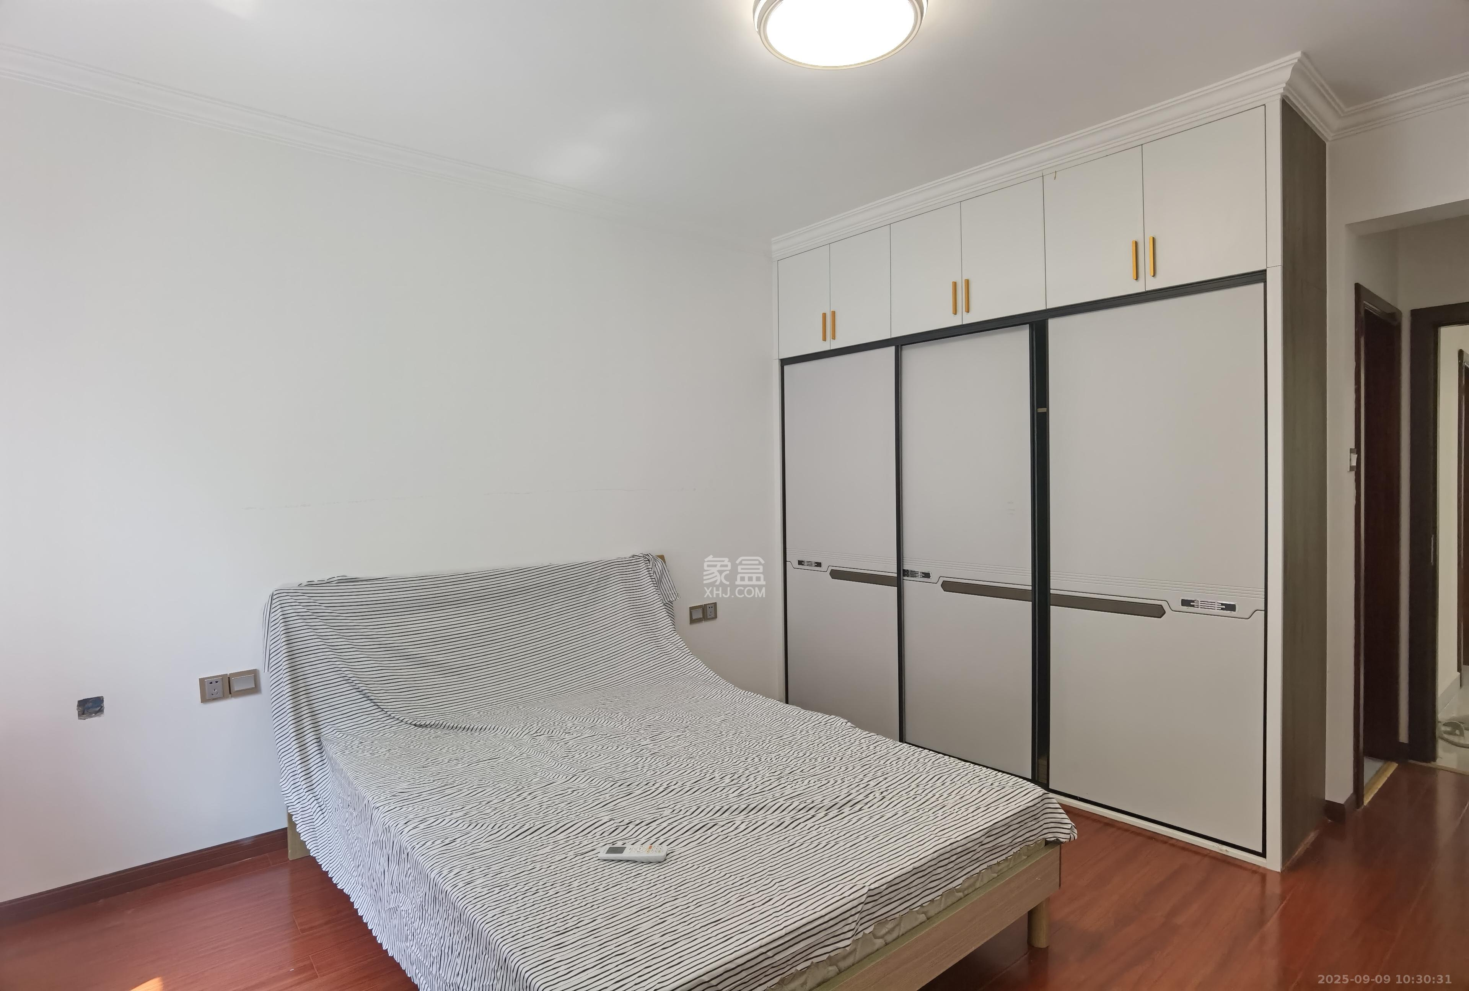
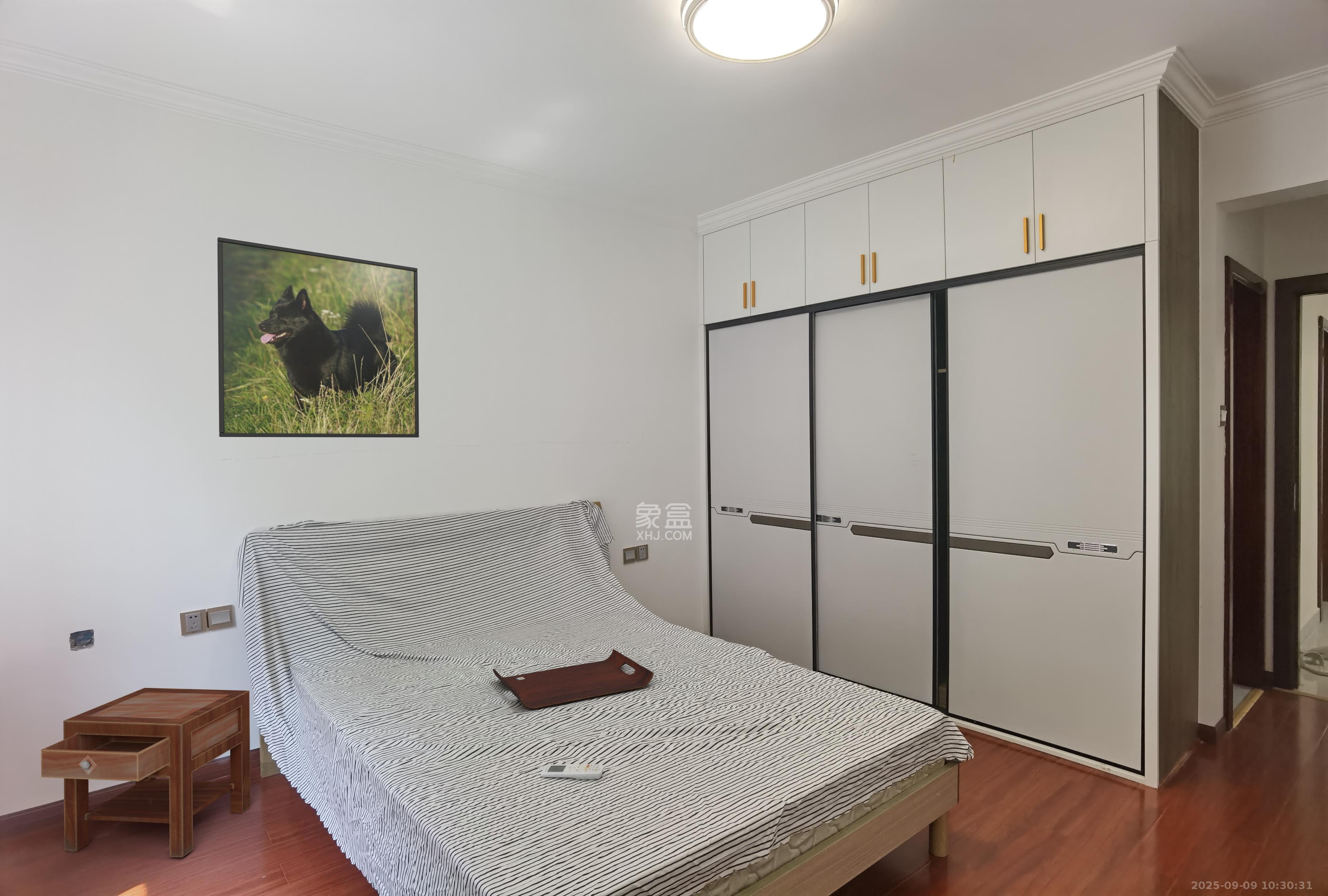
+ nightstand (154, 771)
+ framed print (326, 346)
+ serving tray (572, 677)
